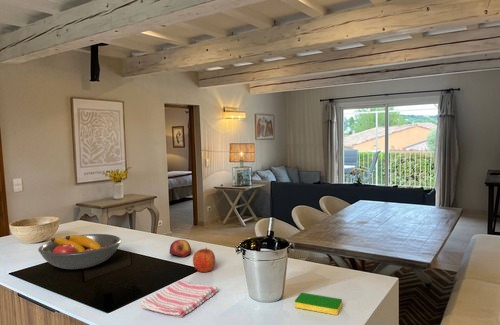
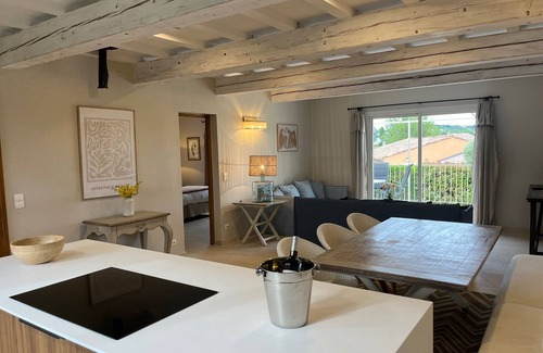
- fruit bowl (81, 250)
- dish towel (181, 295)
- fruit (204, 258)
- dish sponge (318, 303)
- apple (180, 247)
